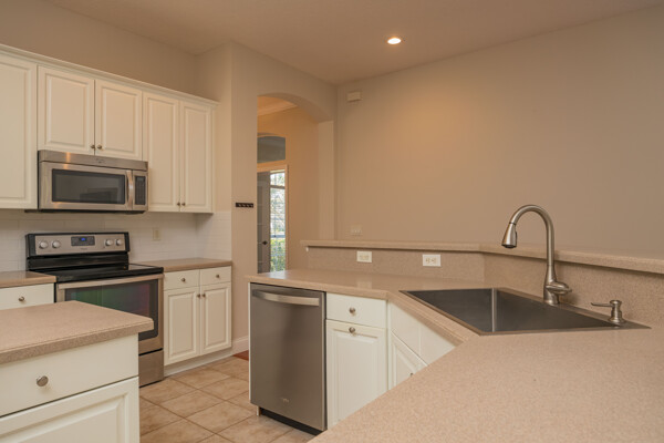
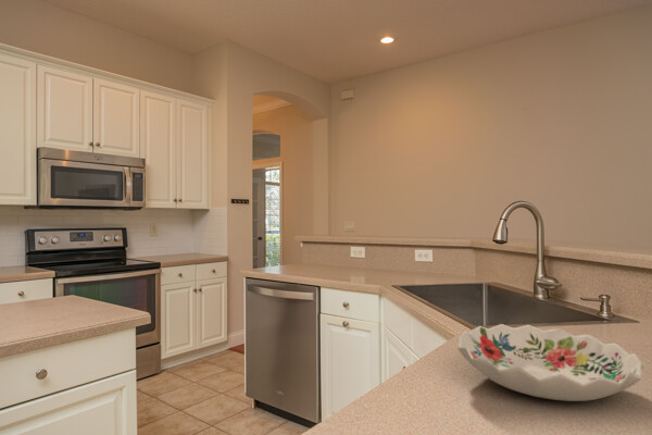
+ decorative bowl (541, 364)
